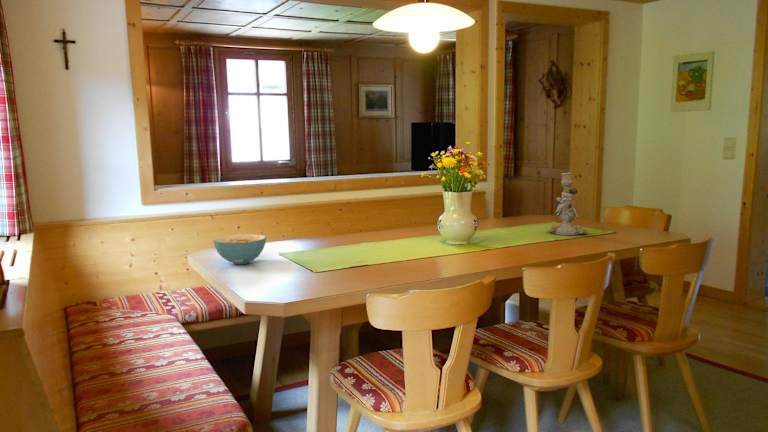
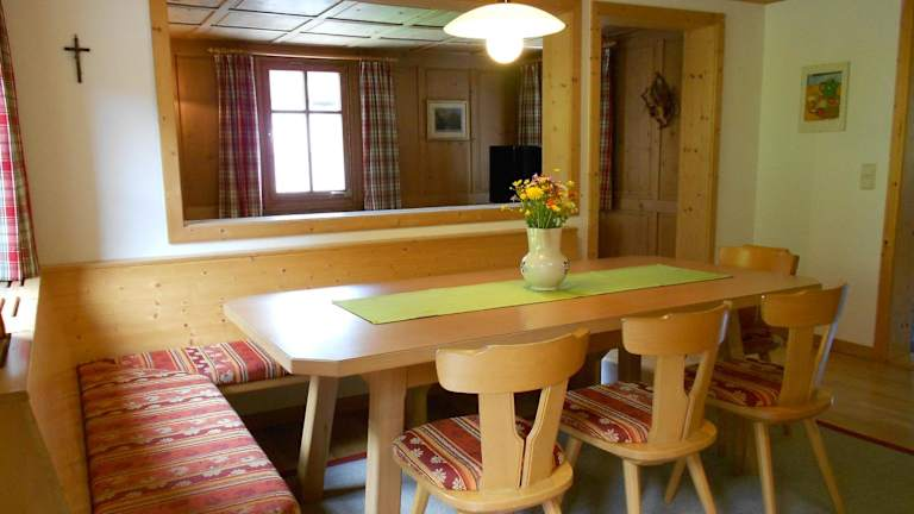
- candlestick (567, 202)
- cereal bowl (240, 250)
